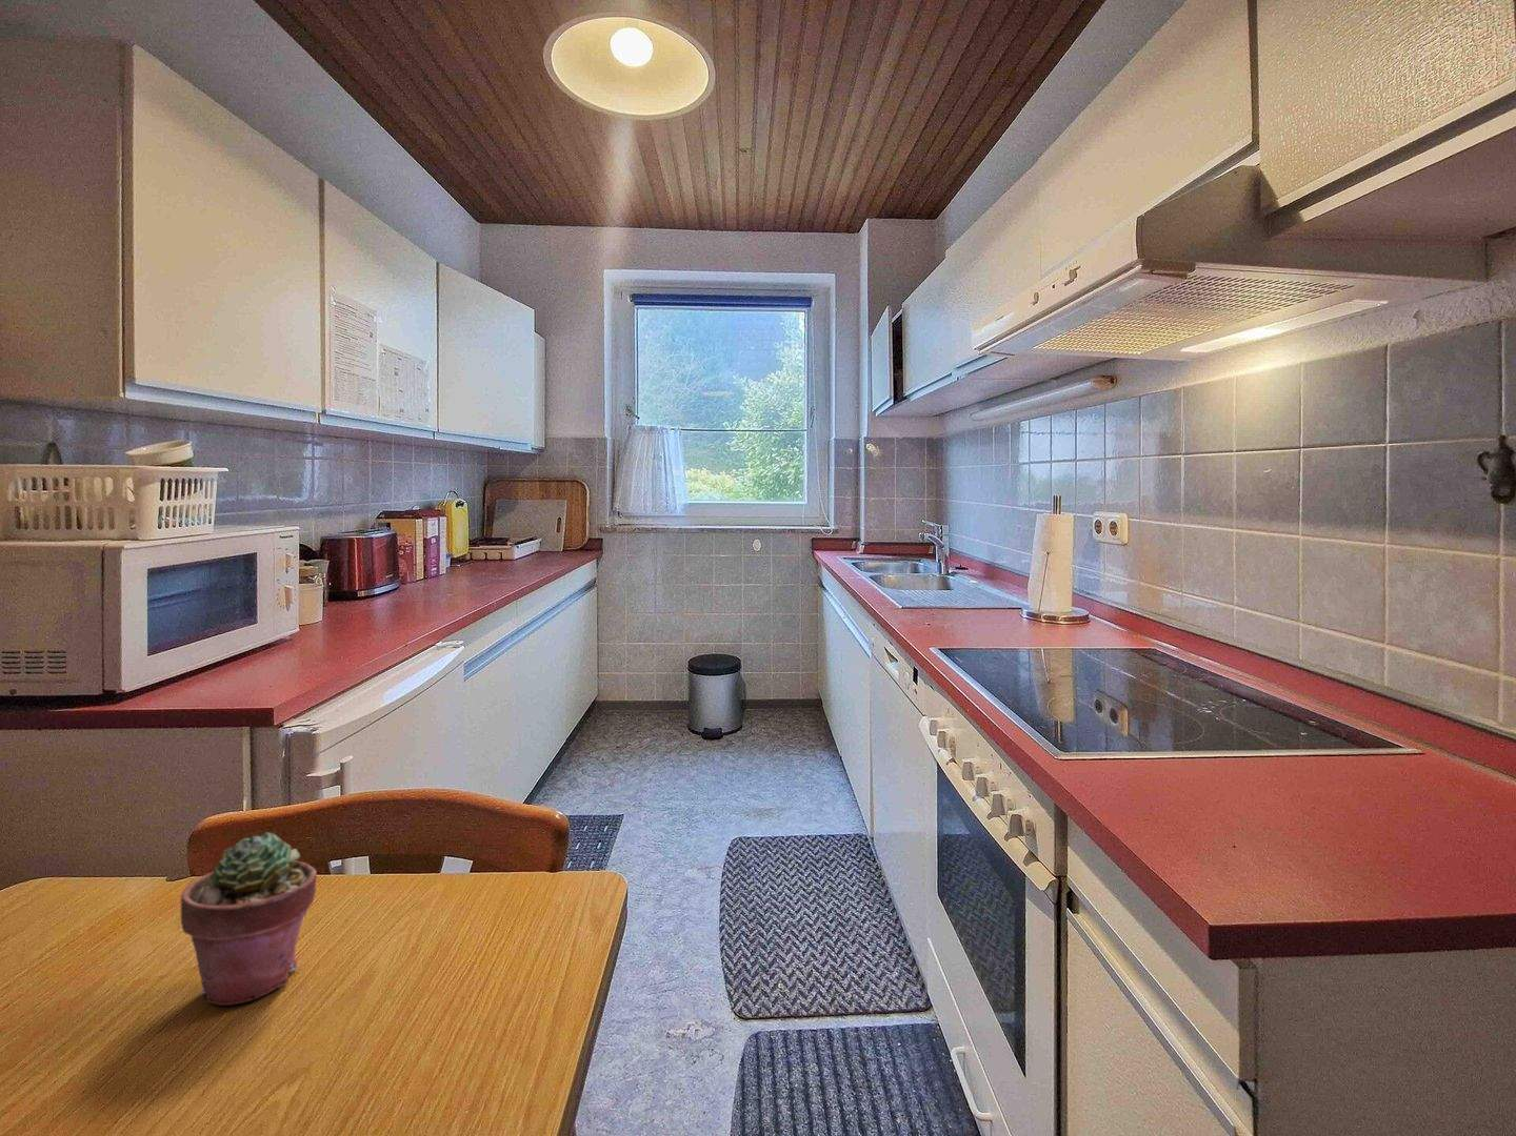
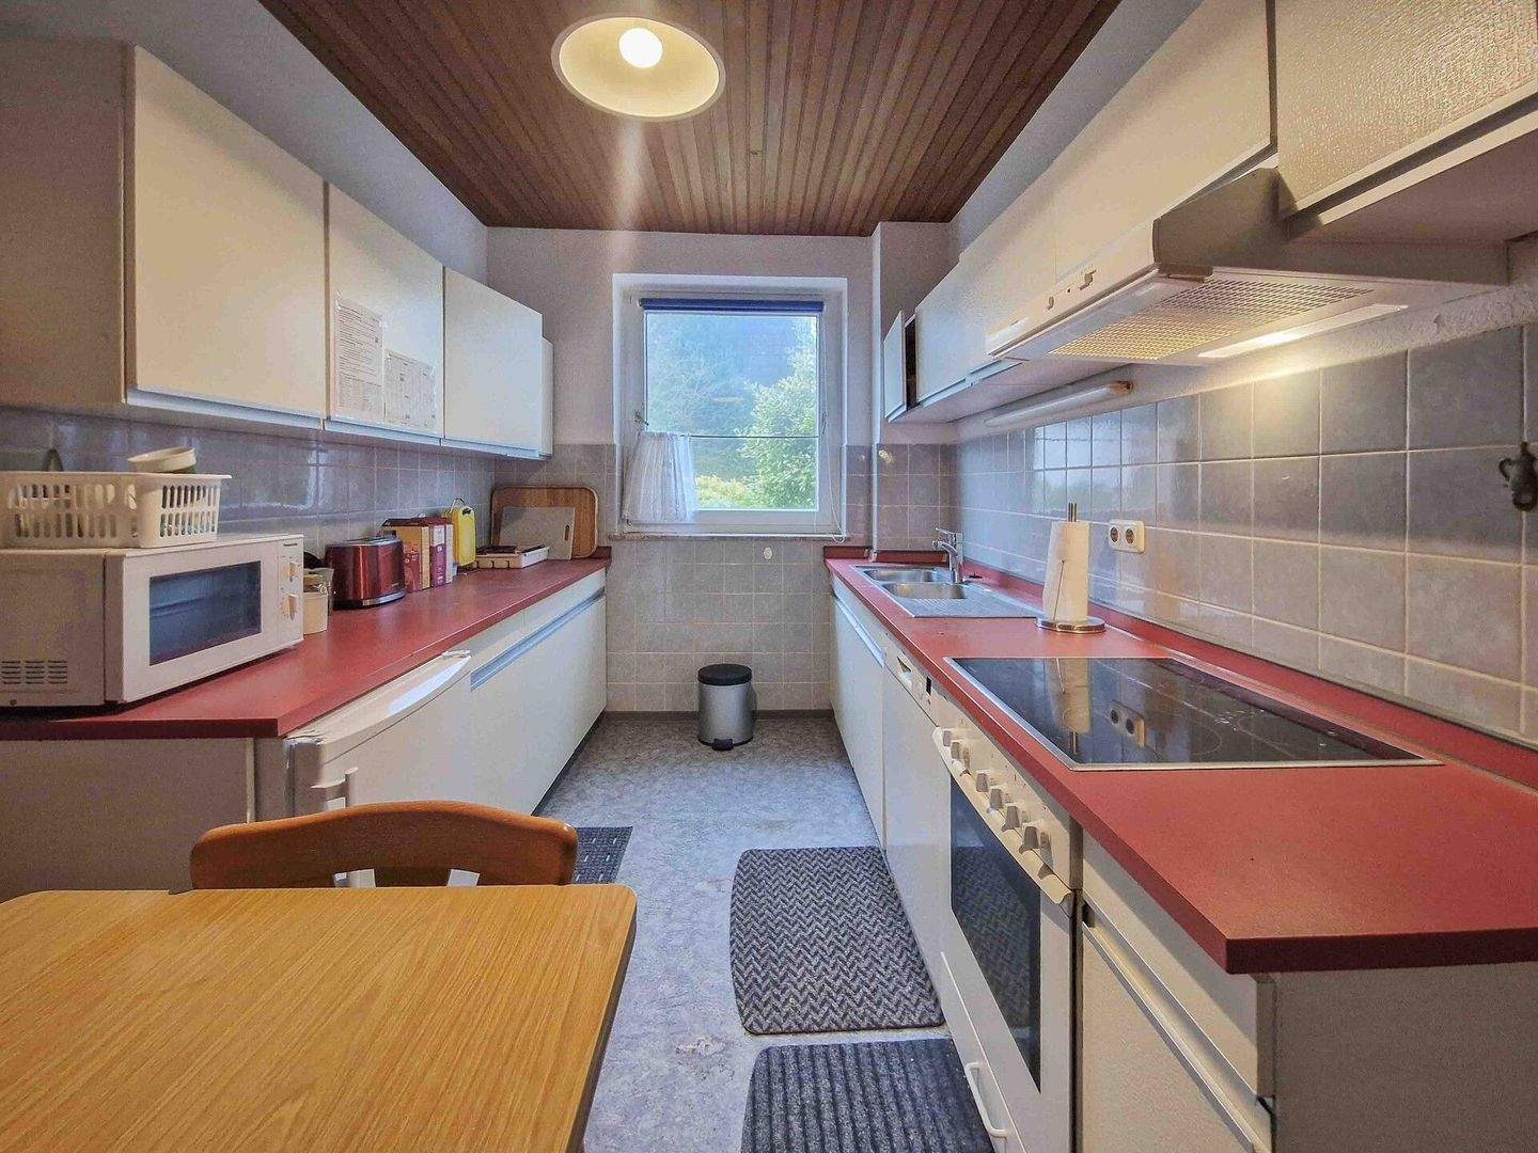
- potted succulent (251, 909)
